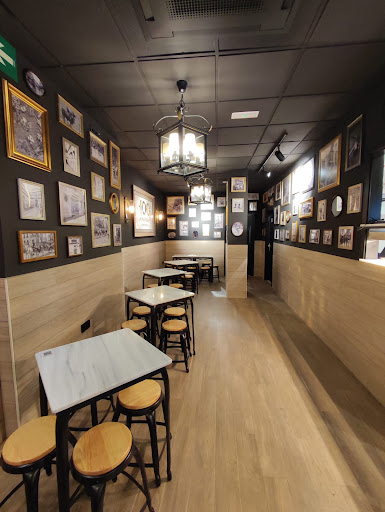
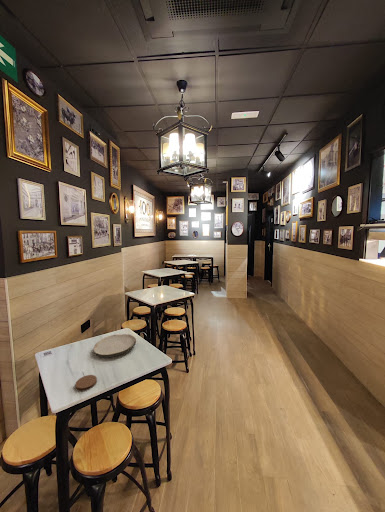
+ plate (115, 345)
+ coaster (86, 382)
